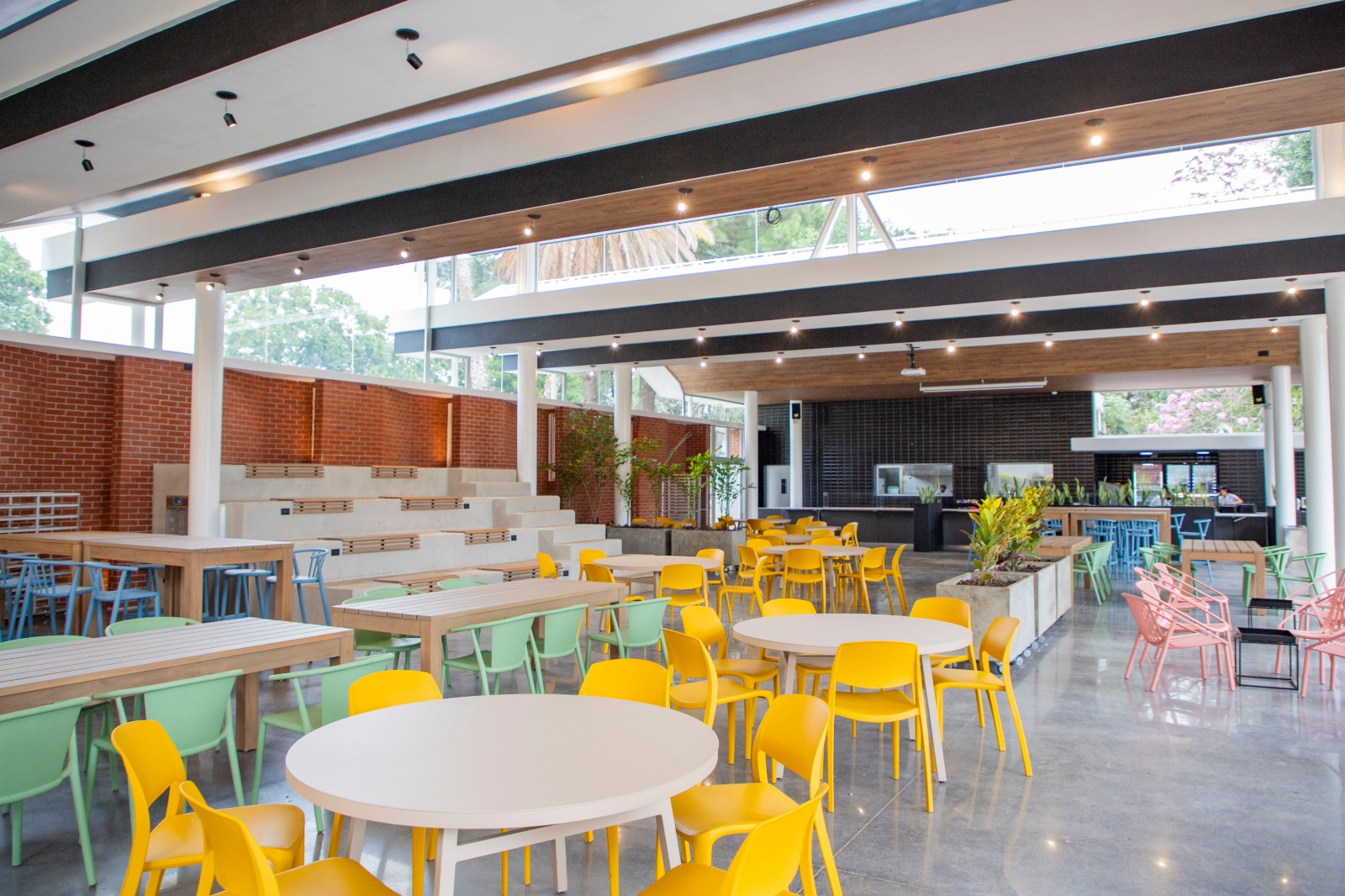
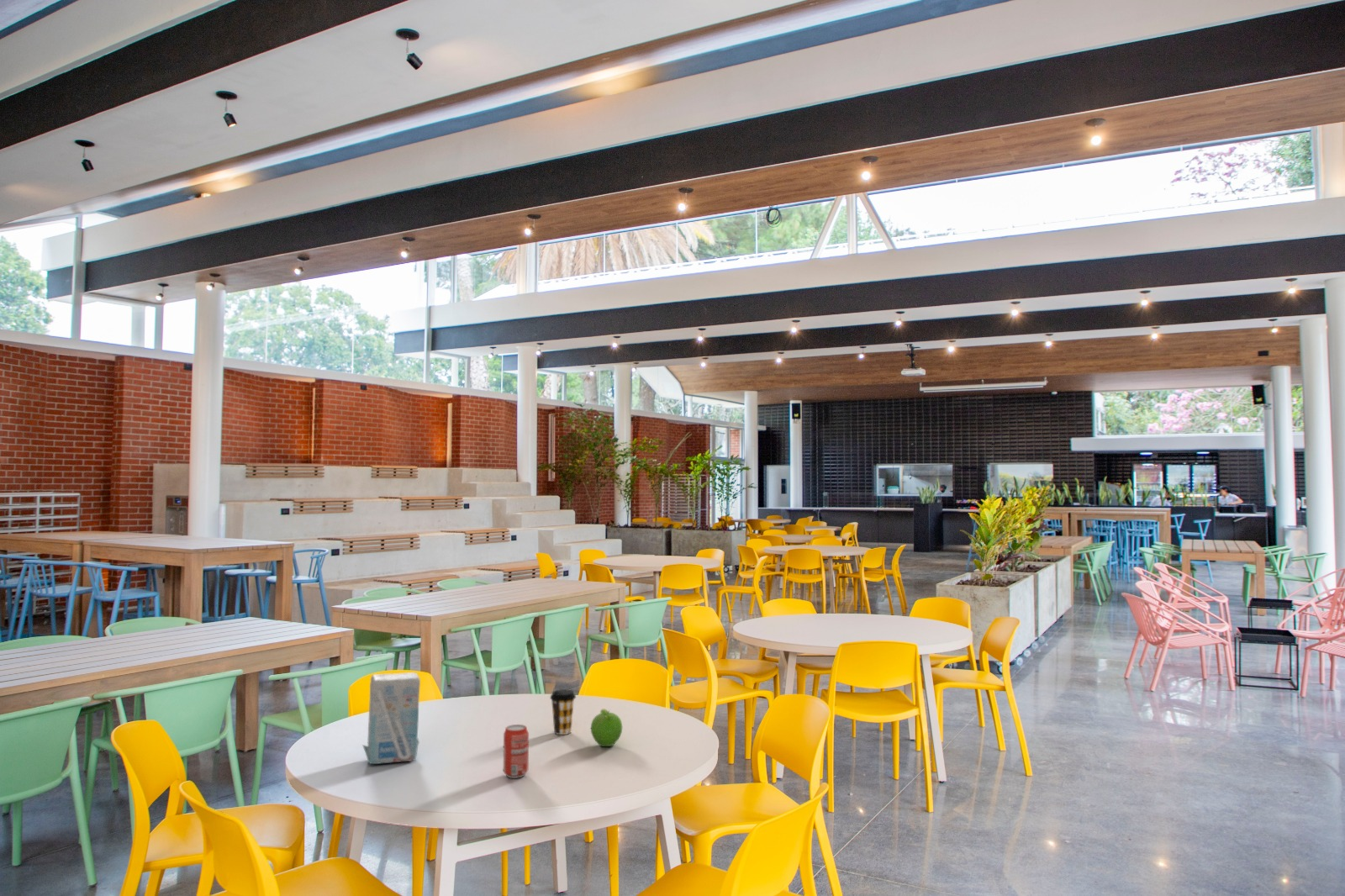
+ napkin (393, 717)
+ coffee cup (562, 712)
+ beverage can (515, 751)
+ fruit (606, 727)
